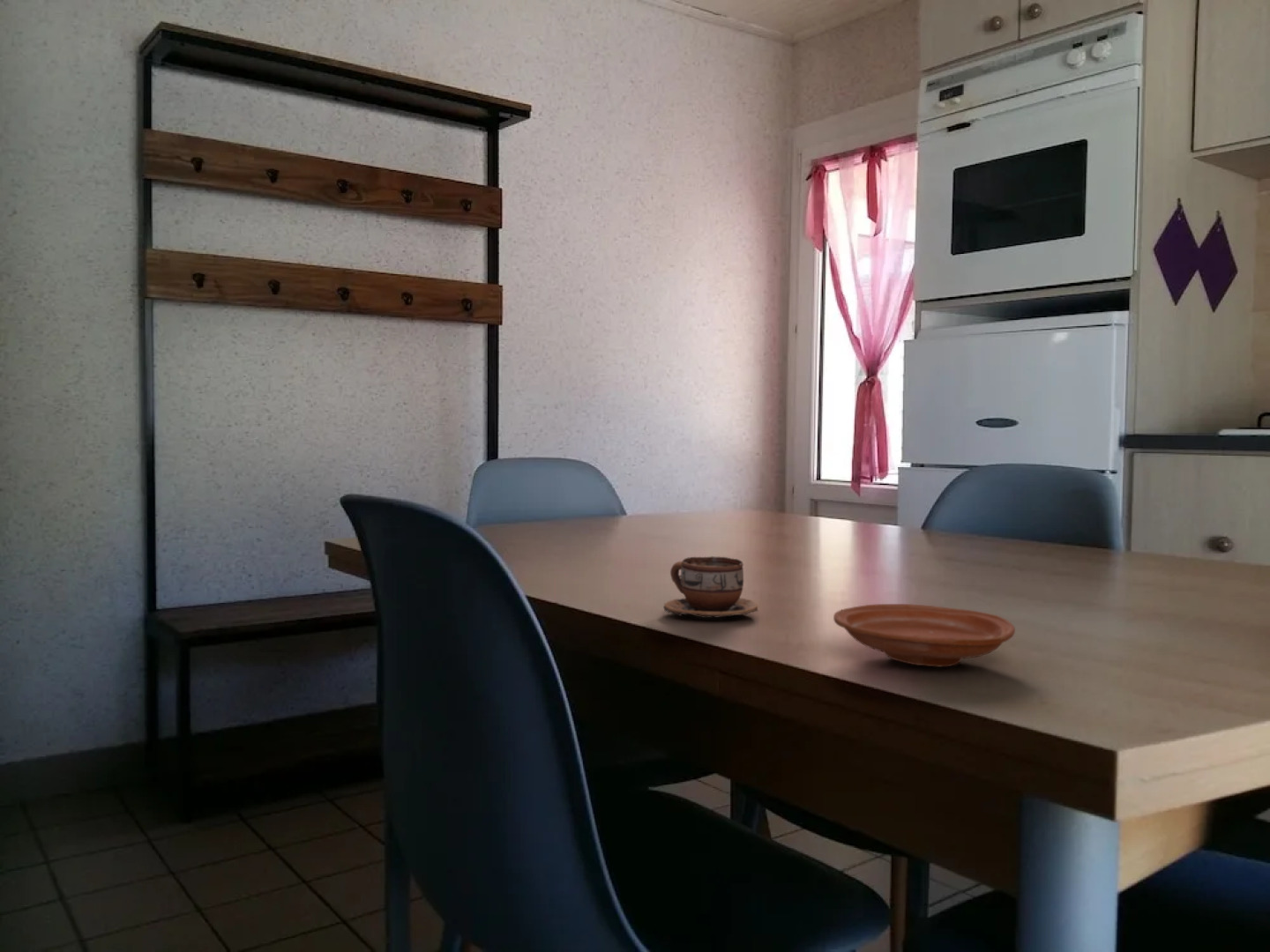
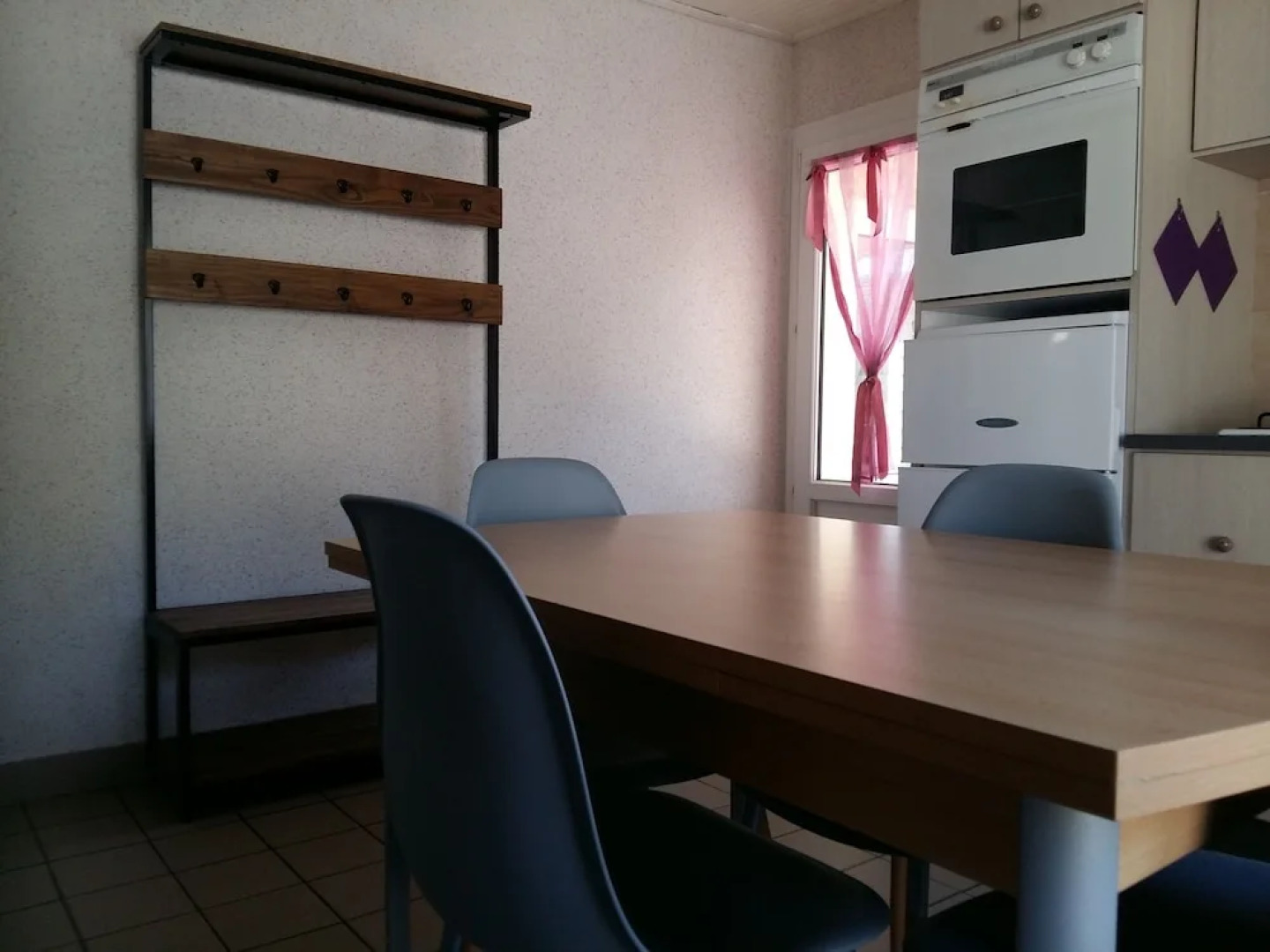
- cup (708, 586)
- plate (923, 638)
